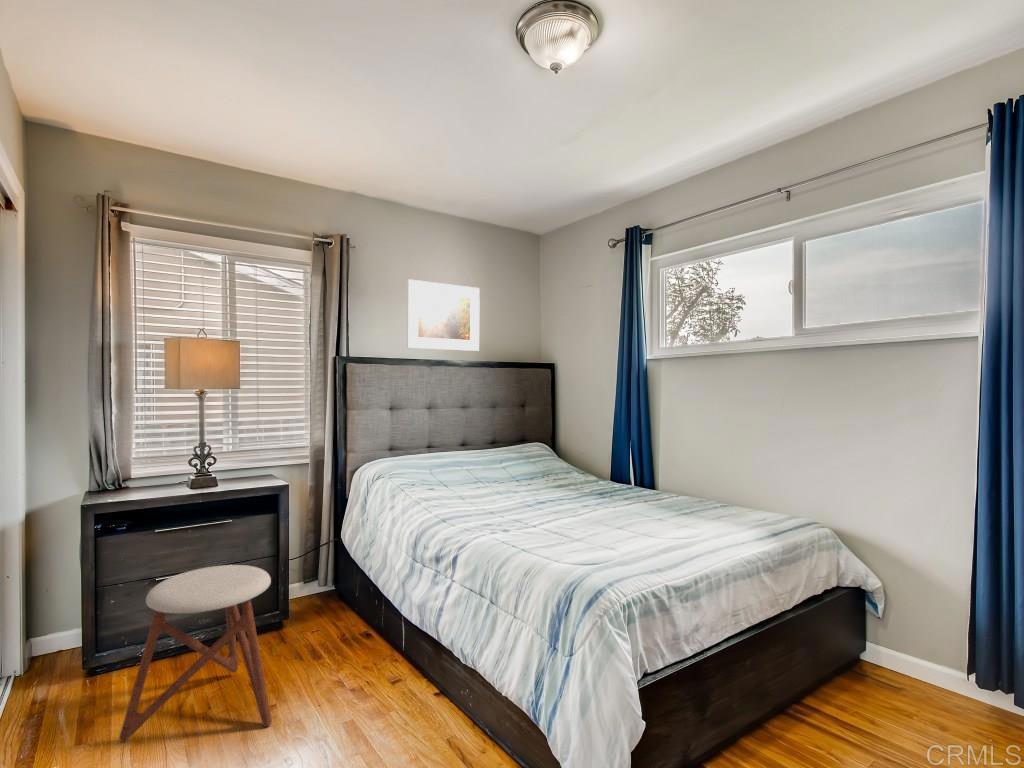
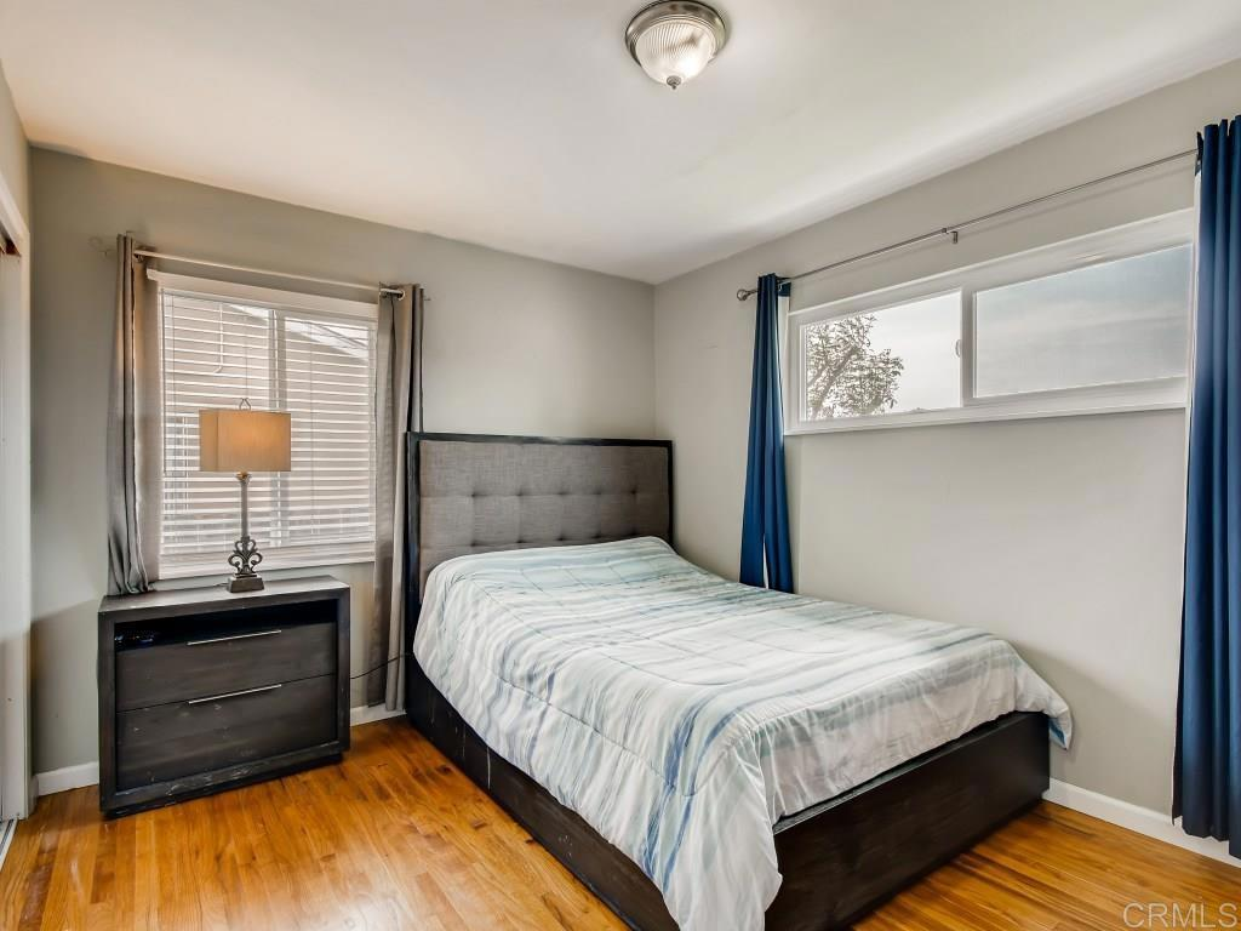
- stool (218, 647)
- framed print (444, 316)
